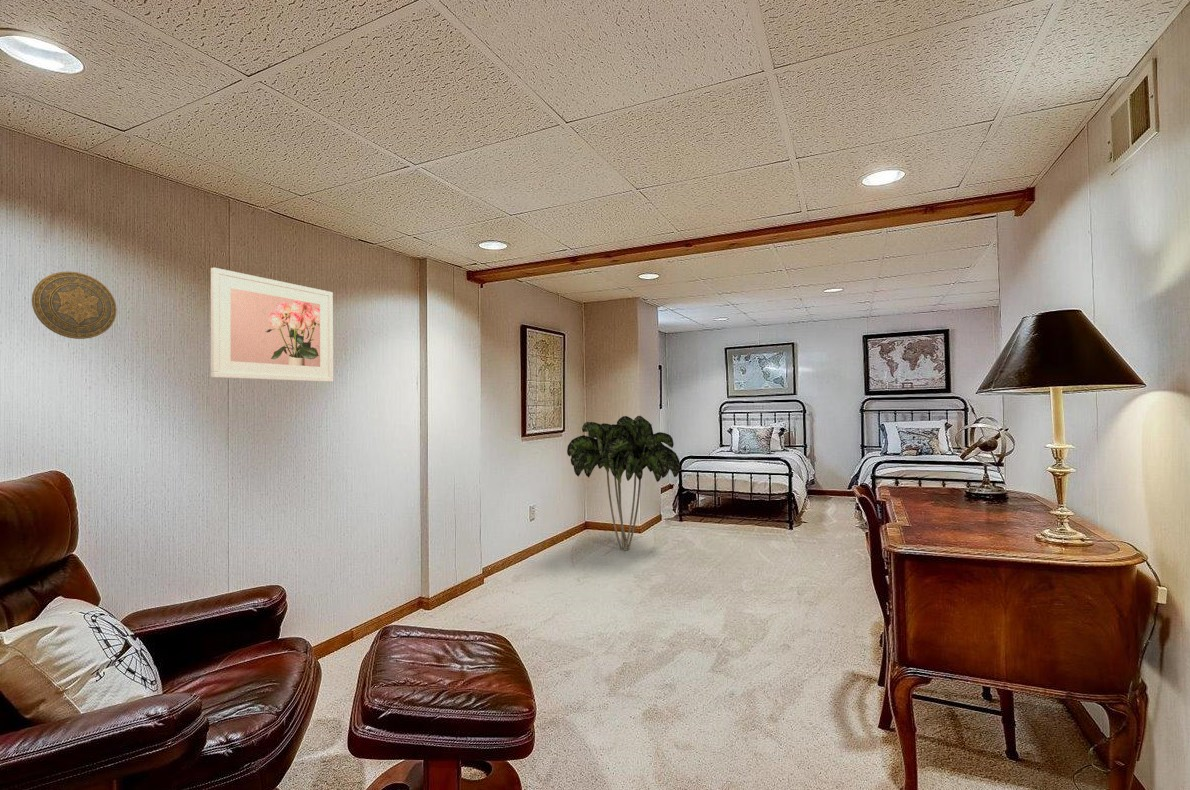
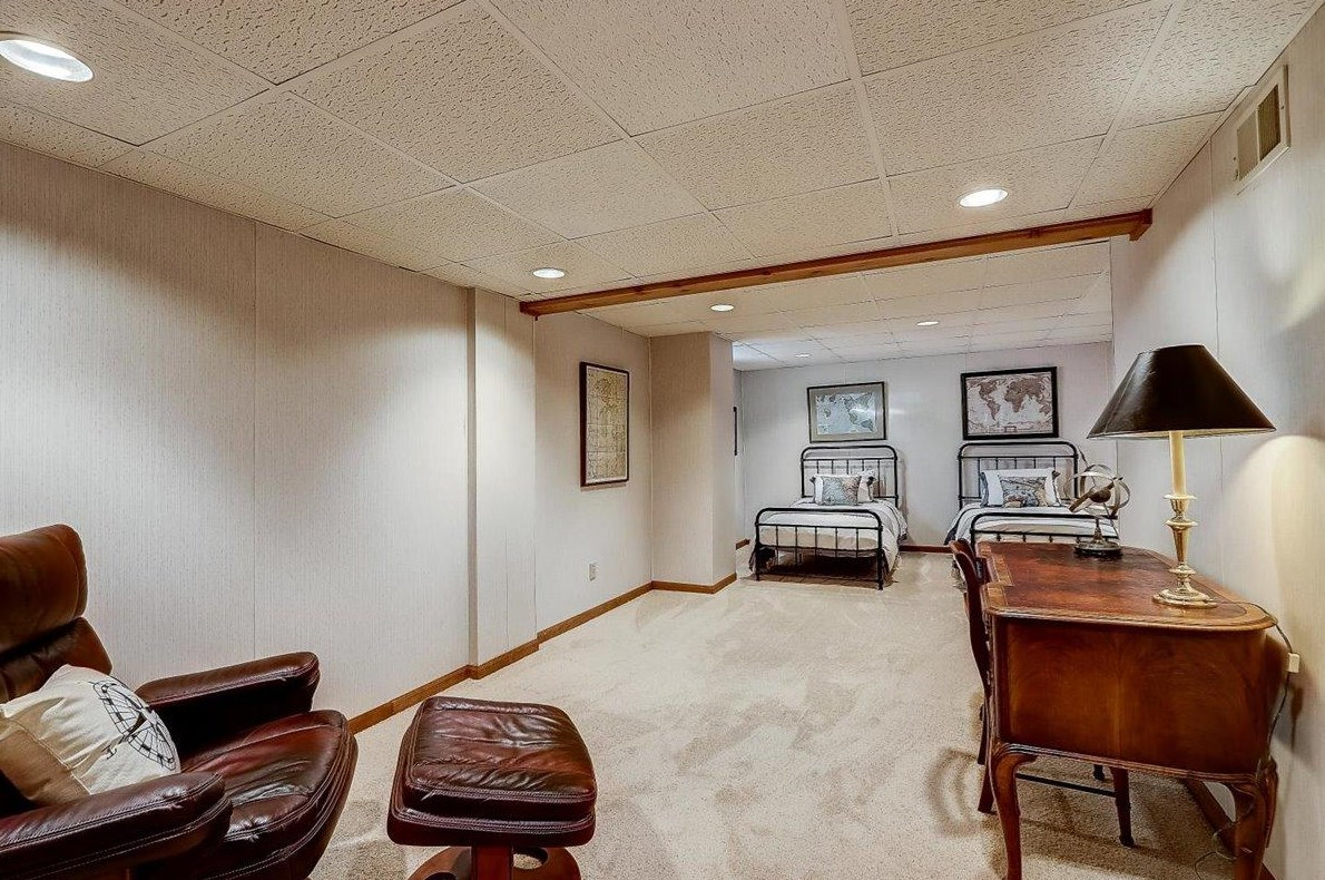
- indoor plant (620, 482)
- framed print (277, 330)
- decorative plate (77, 305)
